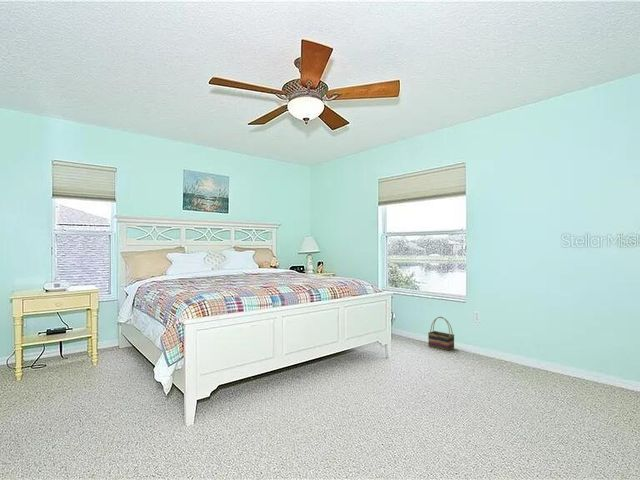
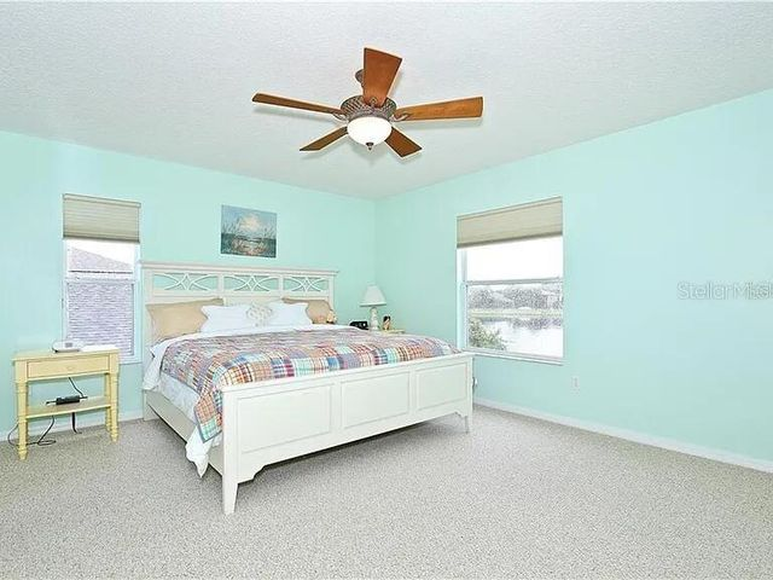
- basket (441, 332)
